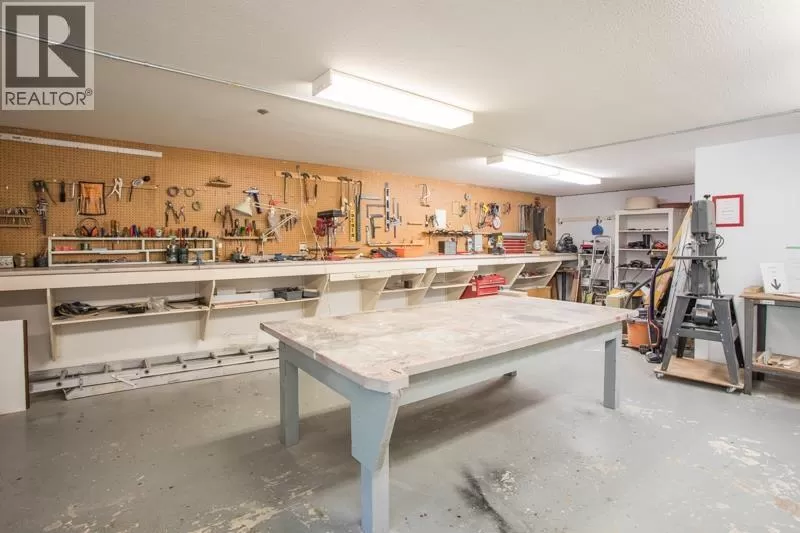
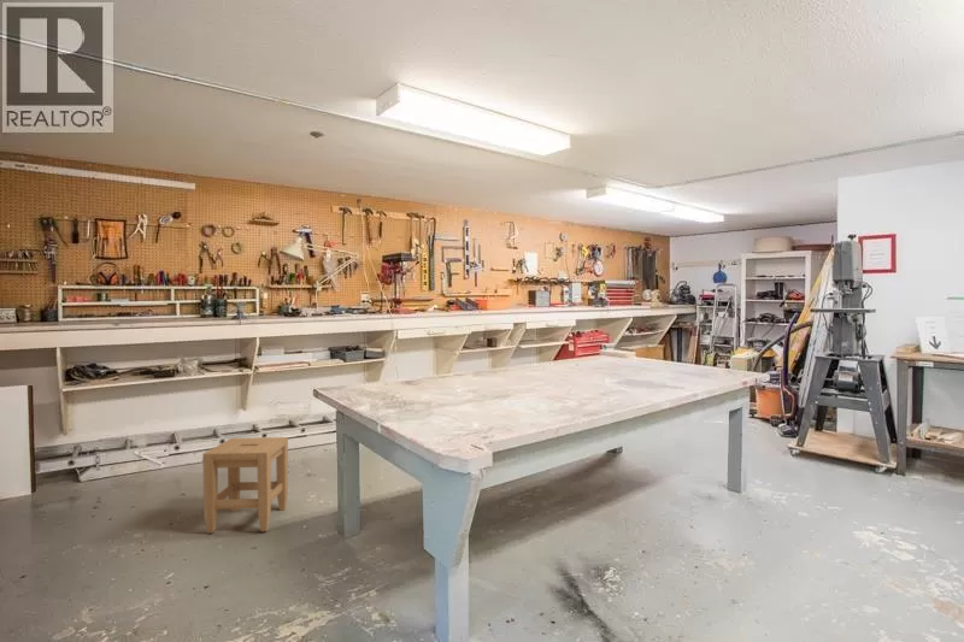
+ stool (248, 482)
